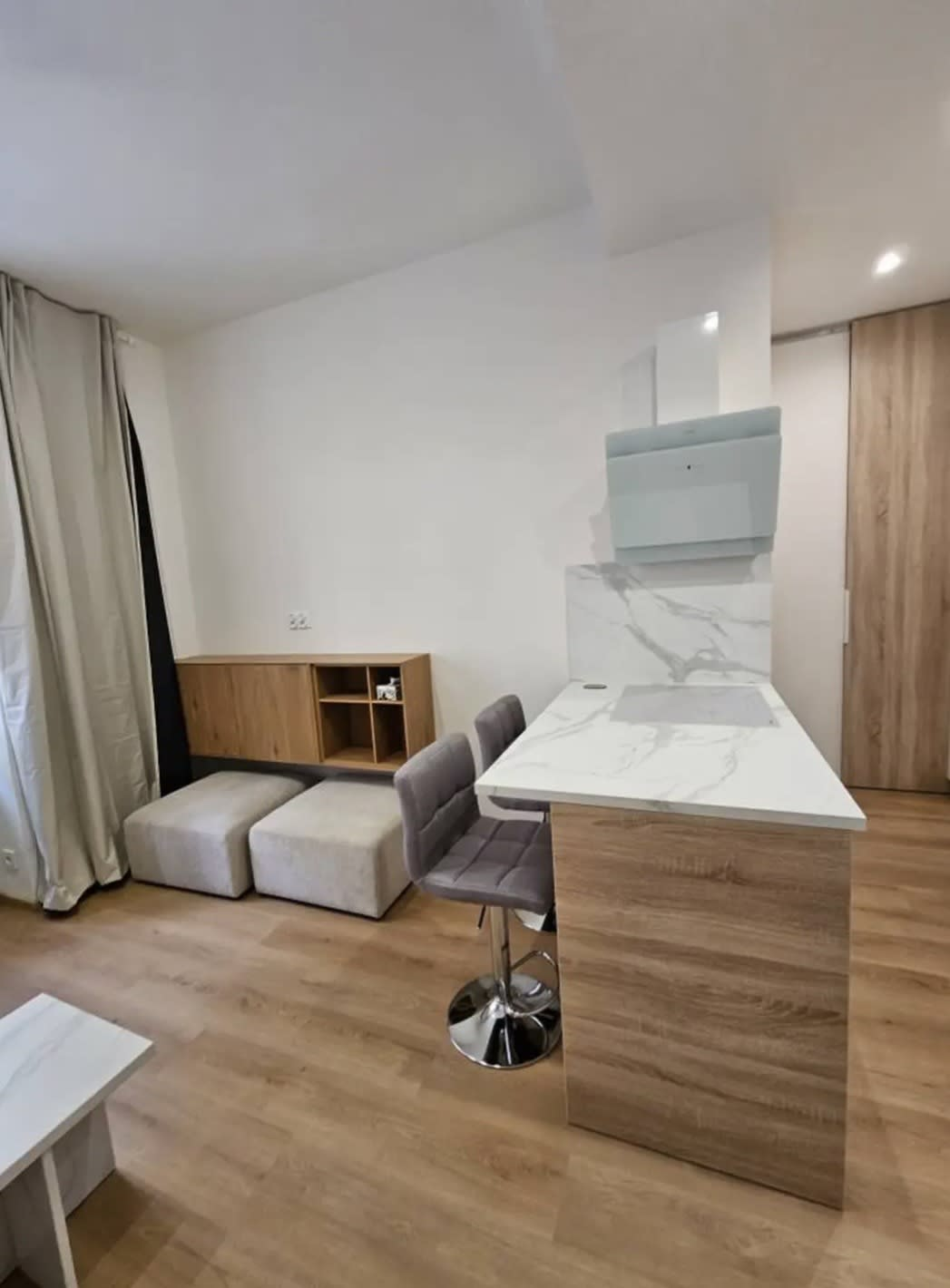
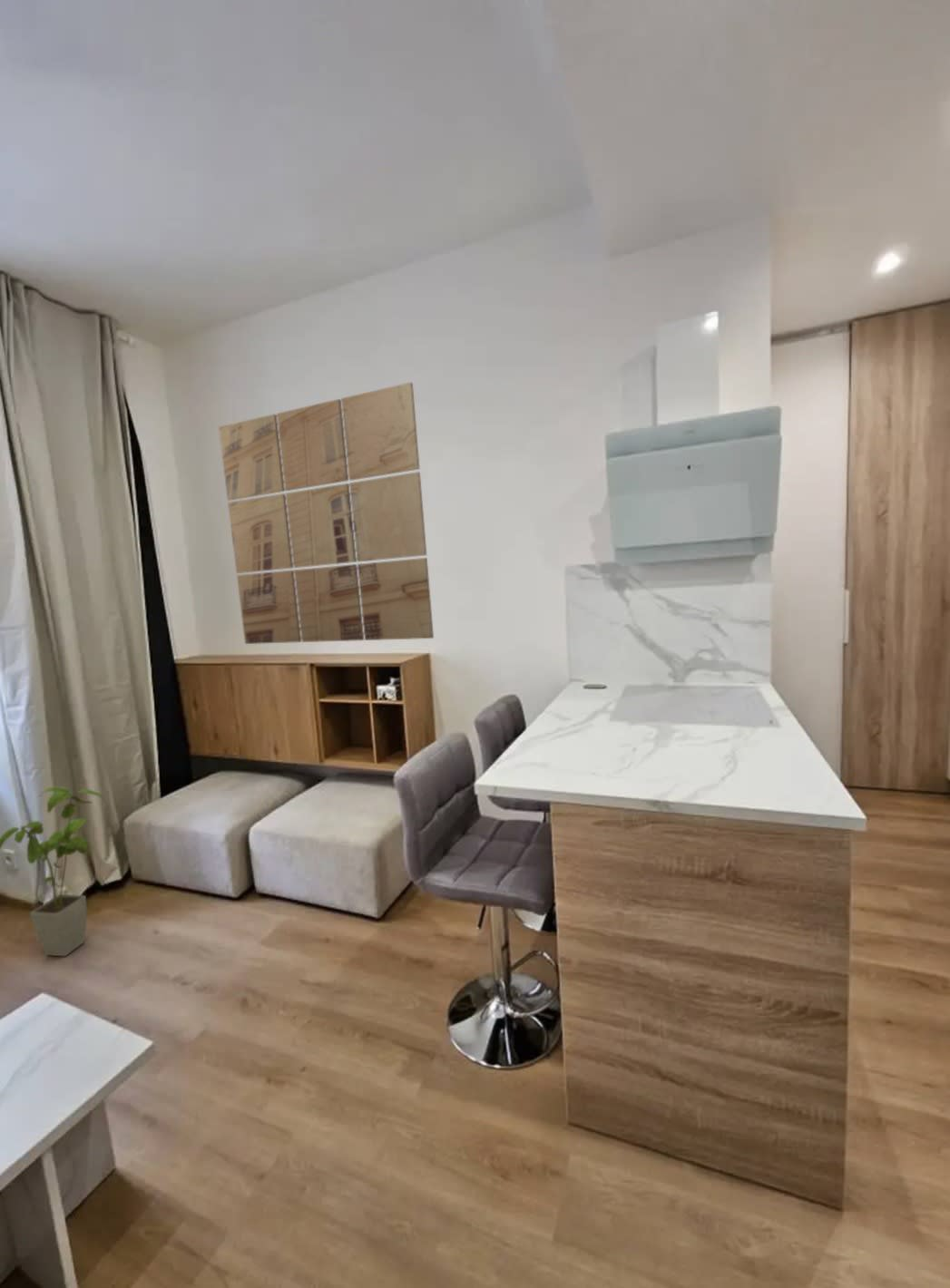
+ house plant (65, 864)
+ wall art (320, 526)
